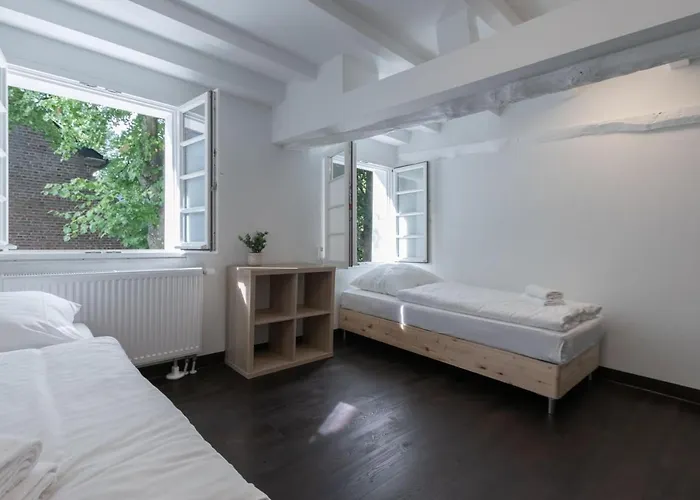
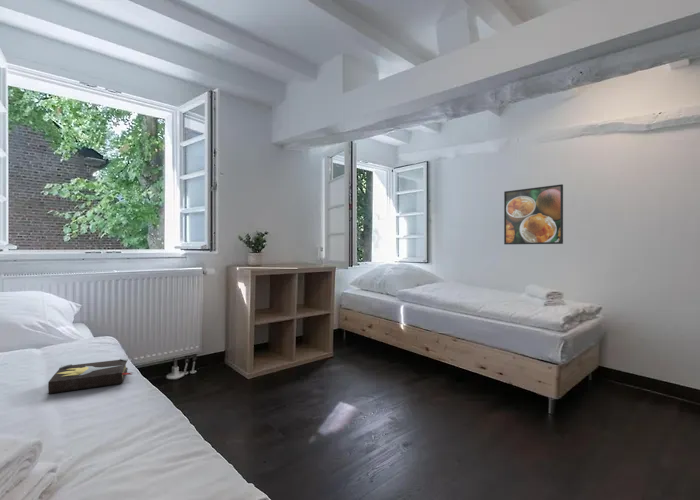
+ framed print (531, 216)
+ hardback book (91, 373)
